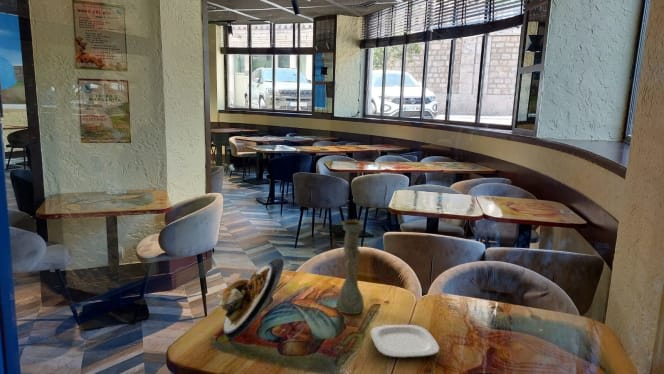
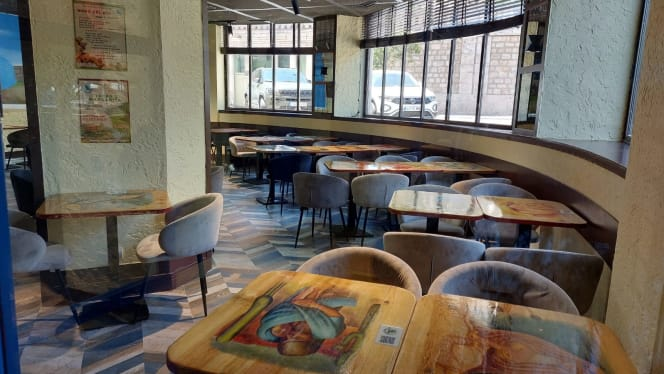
- vase (351, 266)
- plate (251, 296)
- plate (403, 341)
